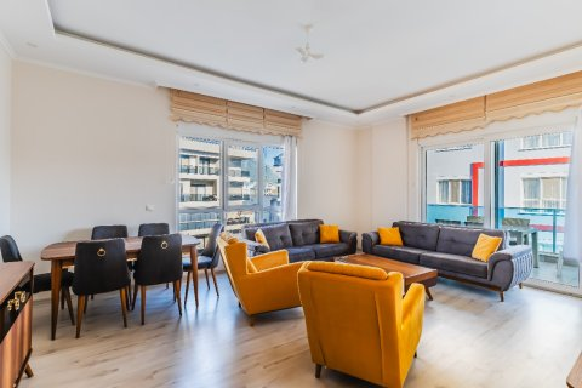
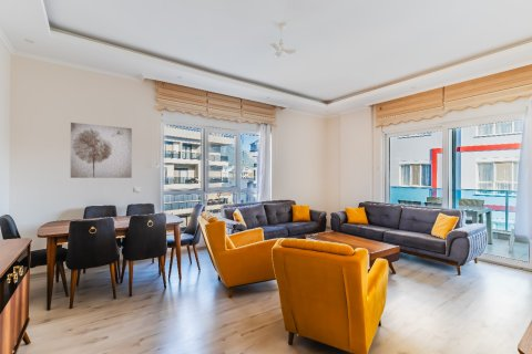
+ wall art (102, 152)
